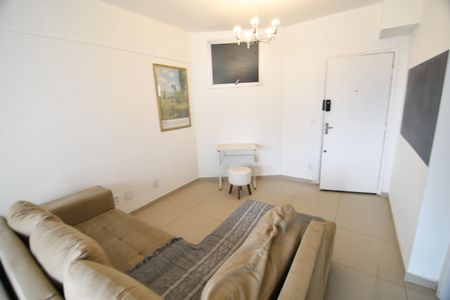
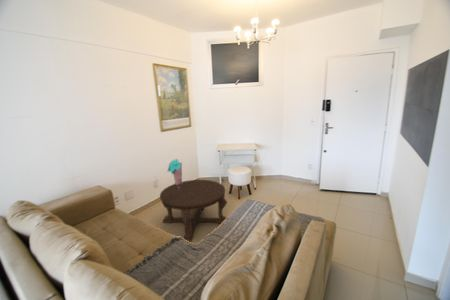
+ bouquet (175, 178)
+ coffee table (194, 206)
